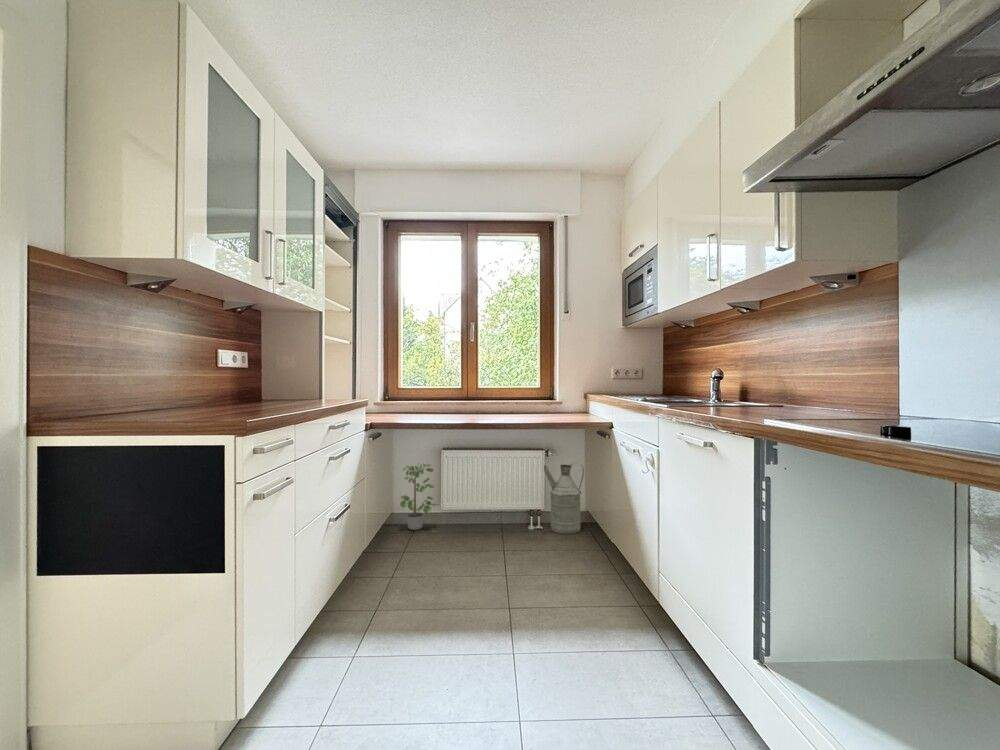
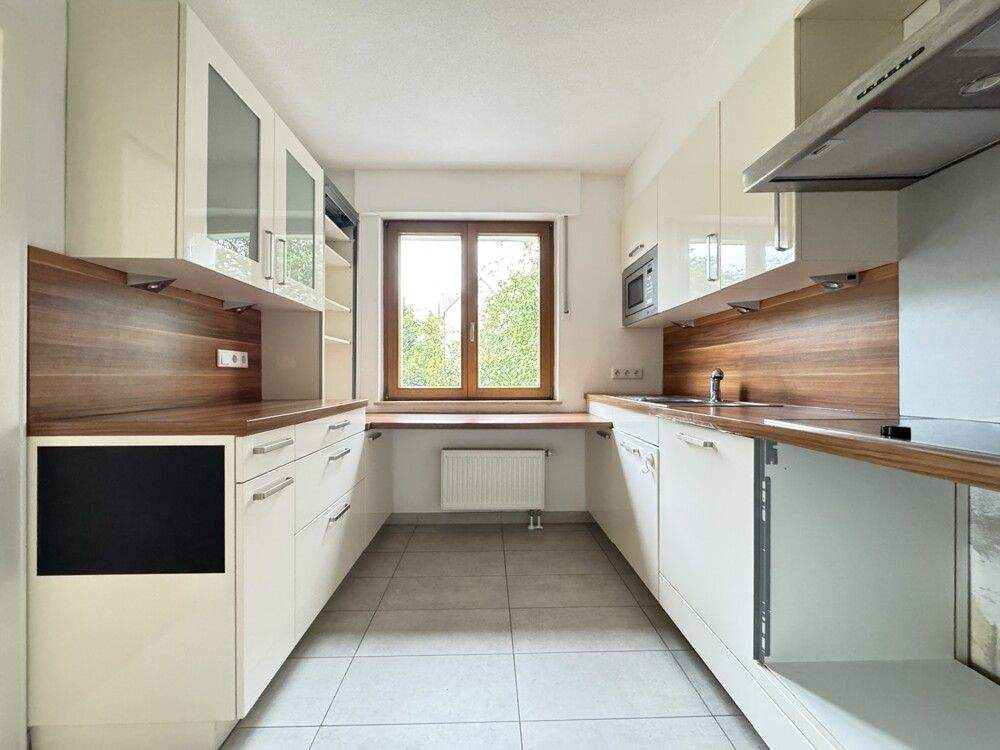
- potted plant (420, 491)
- watering can (563, 495)
